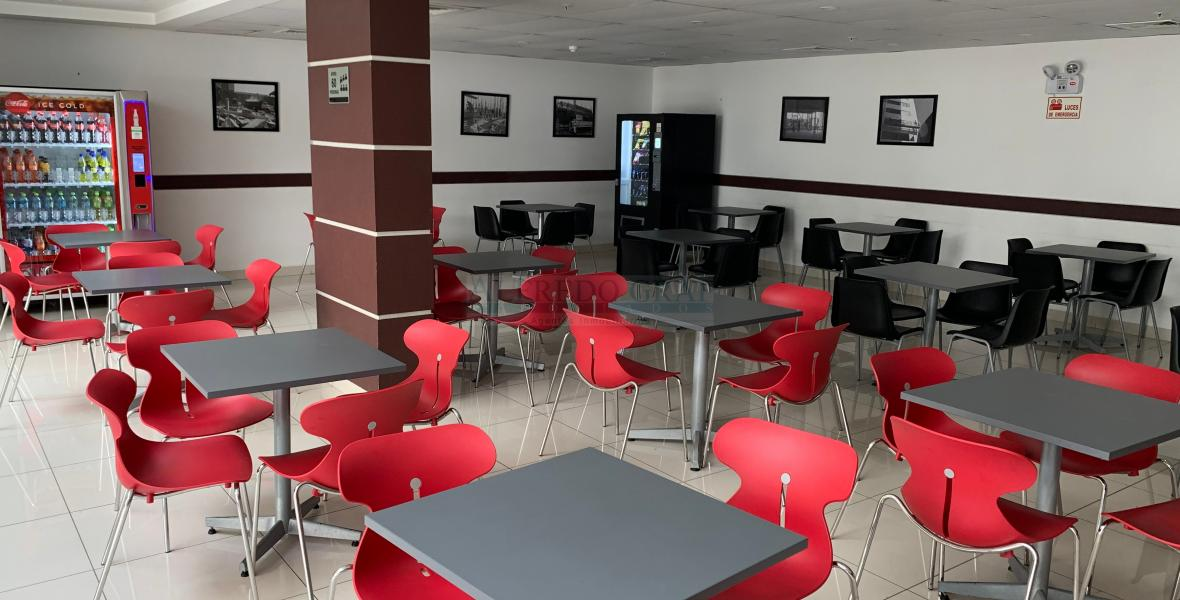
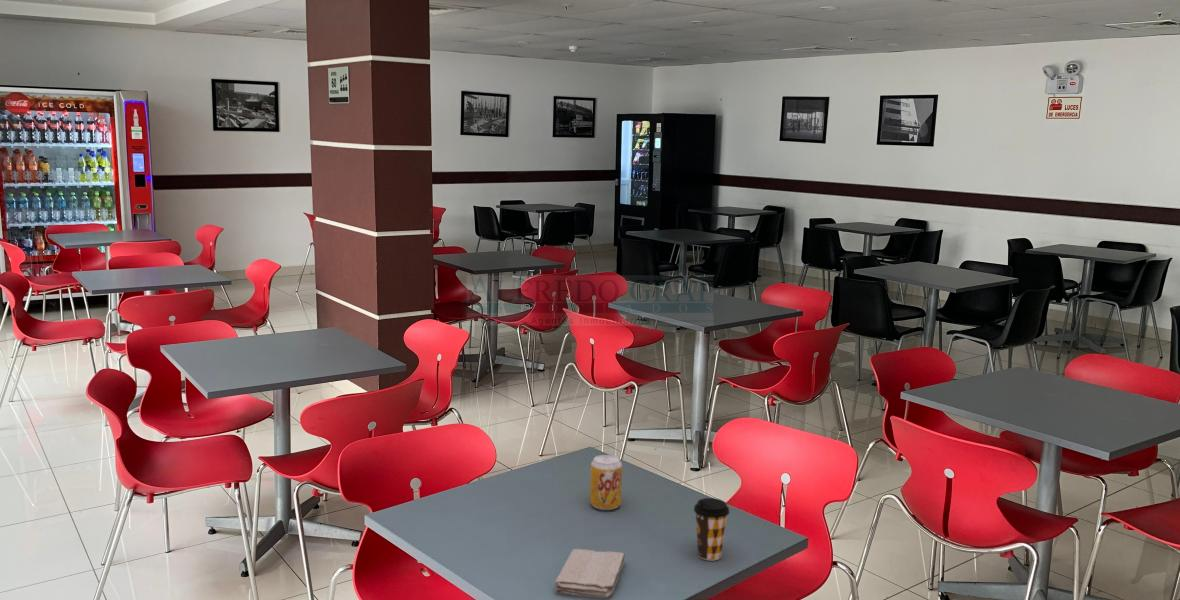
+ pop (606, 482)
+ washcloth (590, 570)
+ coffee cup (710, 529)
